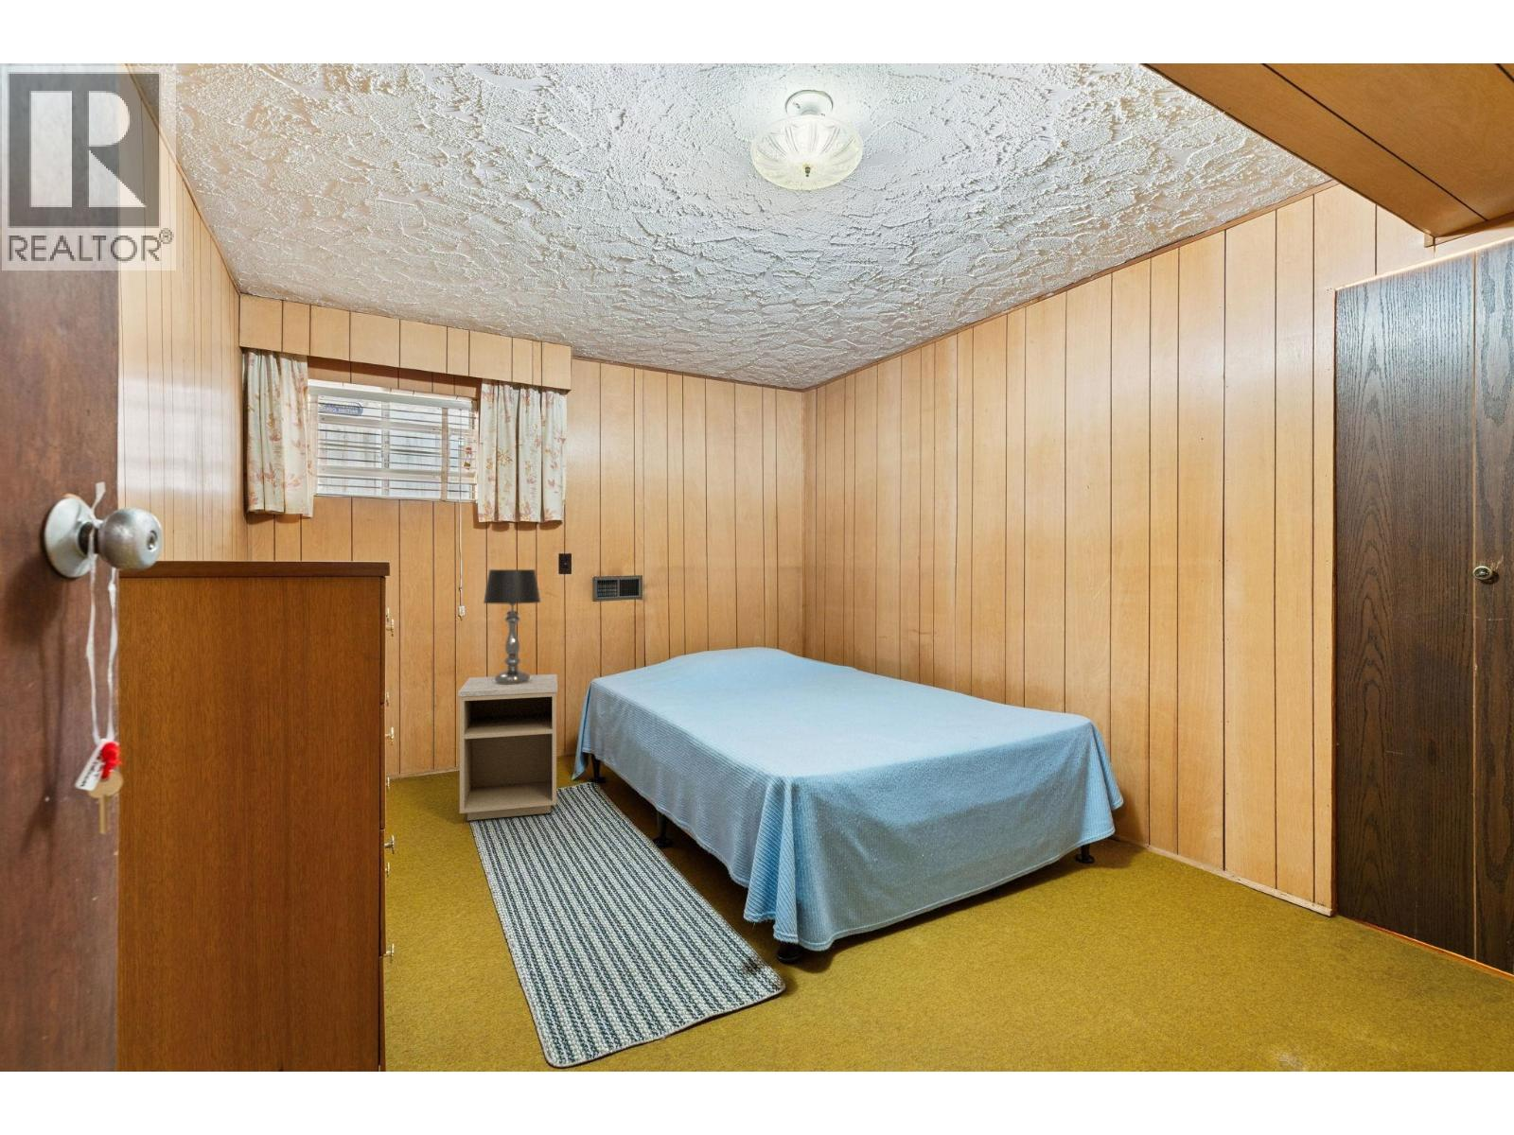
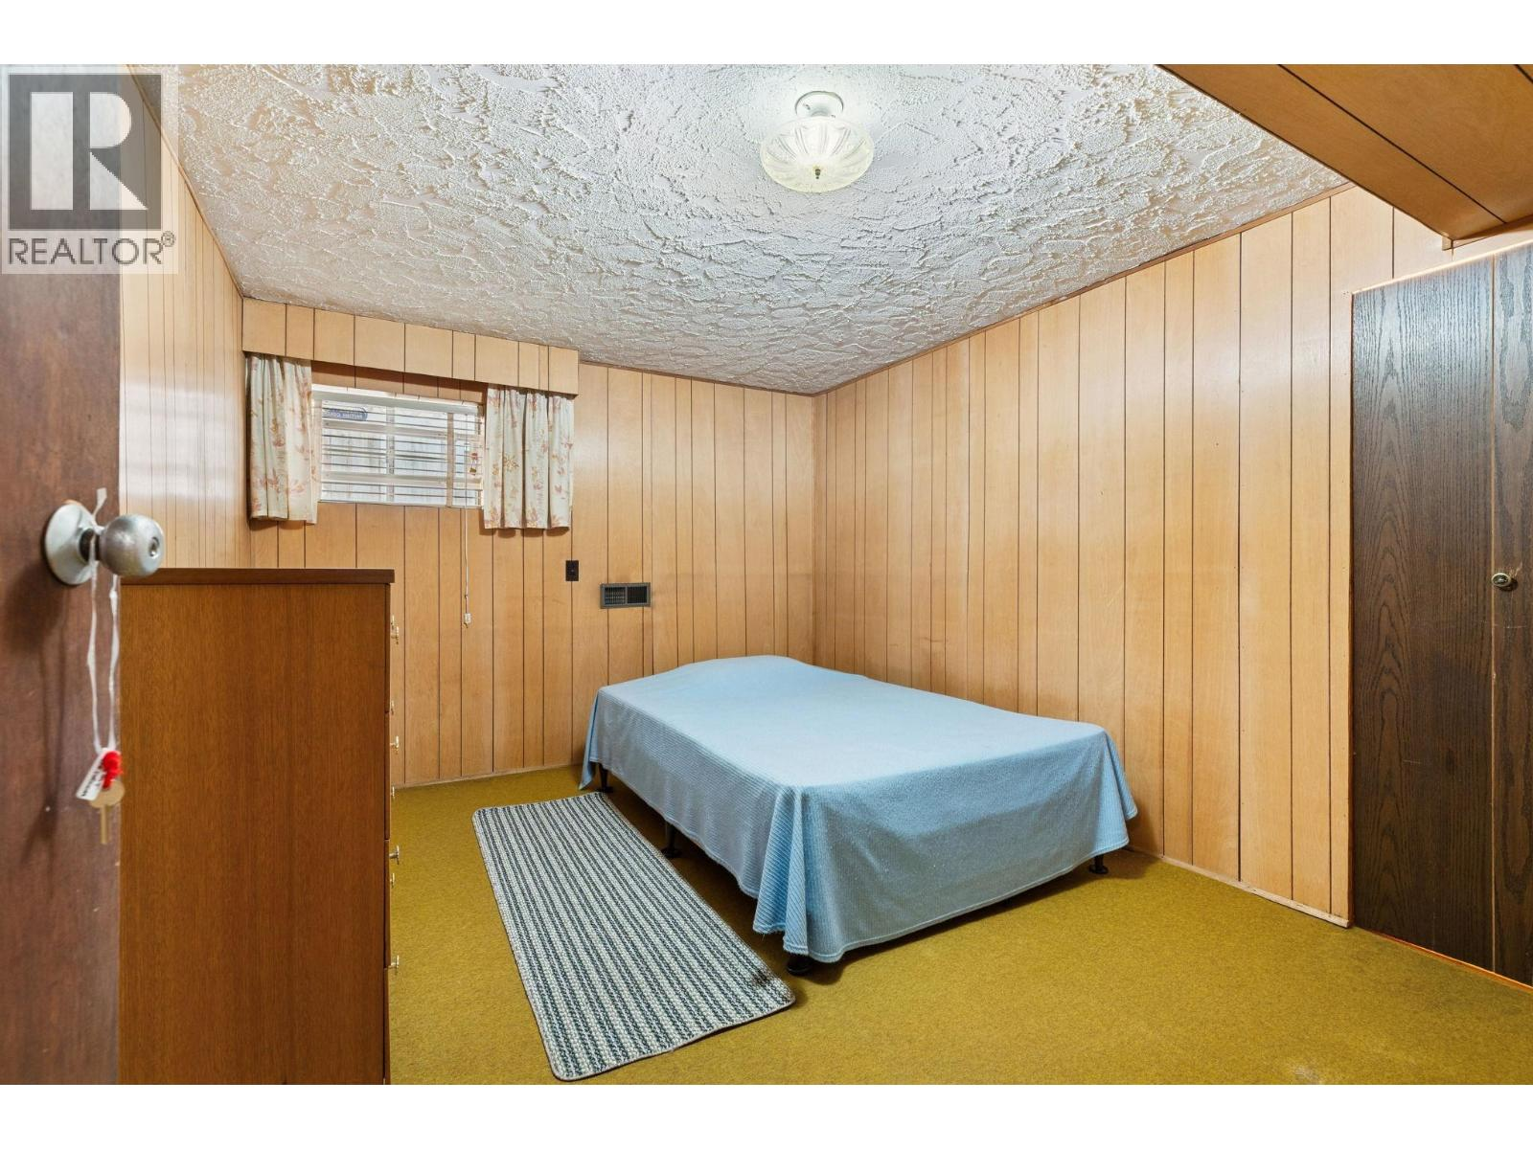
- table lamp (511, 625)
- nightstand (511, 744)
